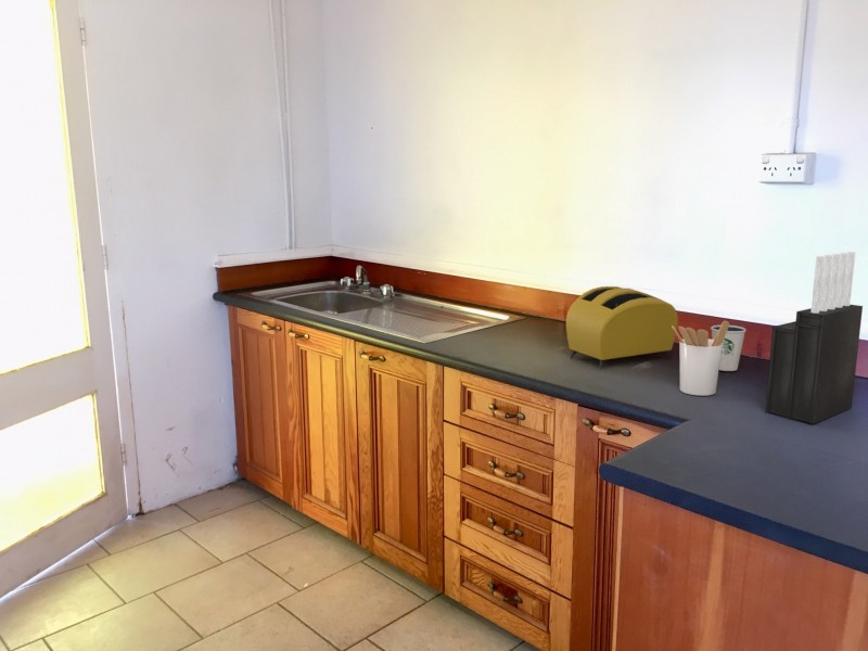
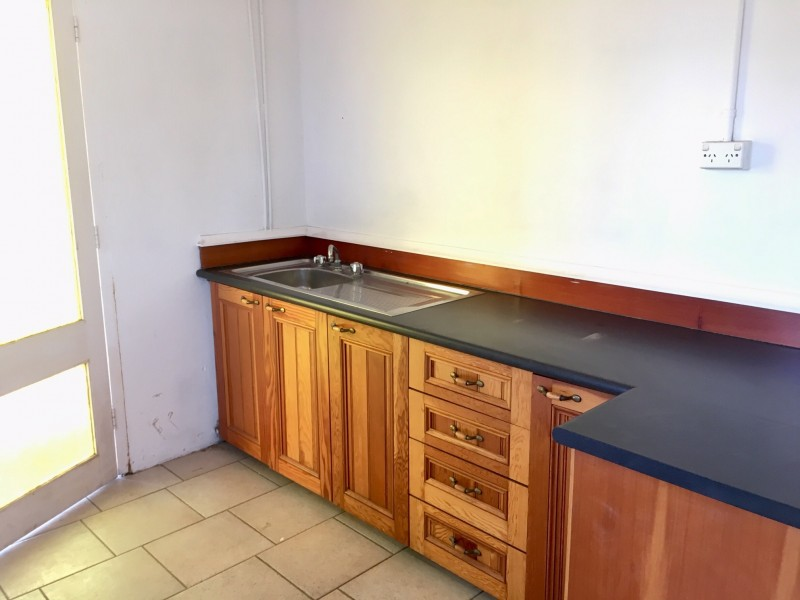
- dixie cup (726, 348)
- utensil holder (697, 357)
- knife block (810, 332)
- toaster (622, 323)
